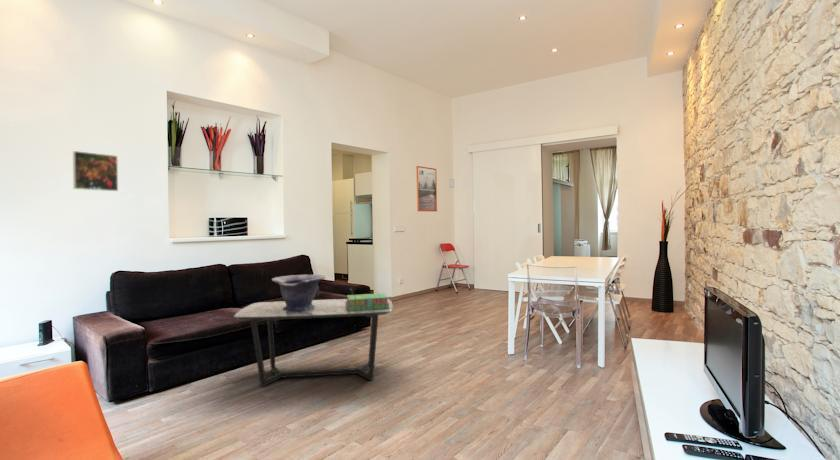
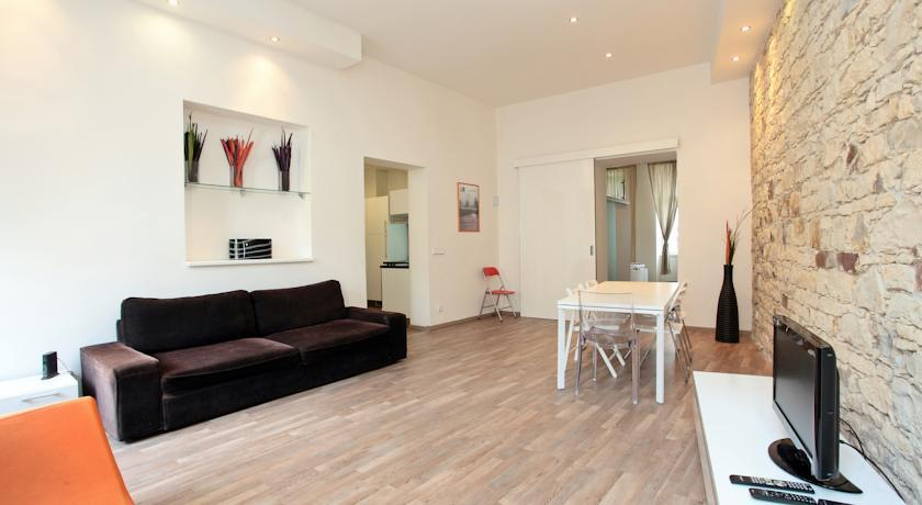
- coffee table (318, 317)
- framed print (96, 171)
- stack of books (367, 301)
- decorative bowl (300, 292)
